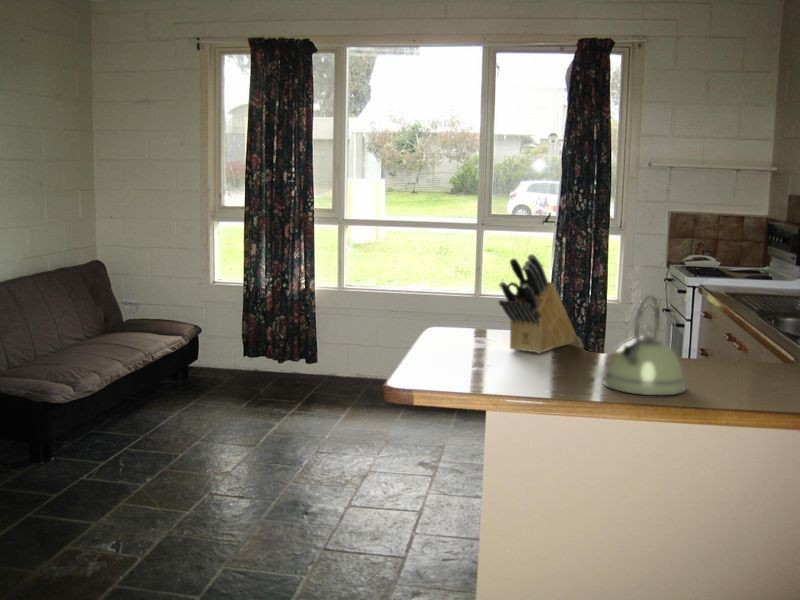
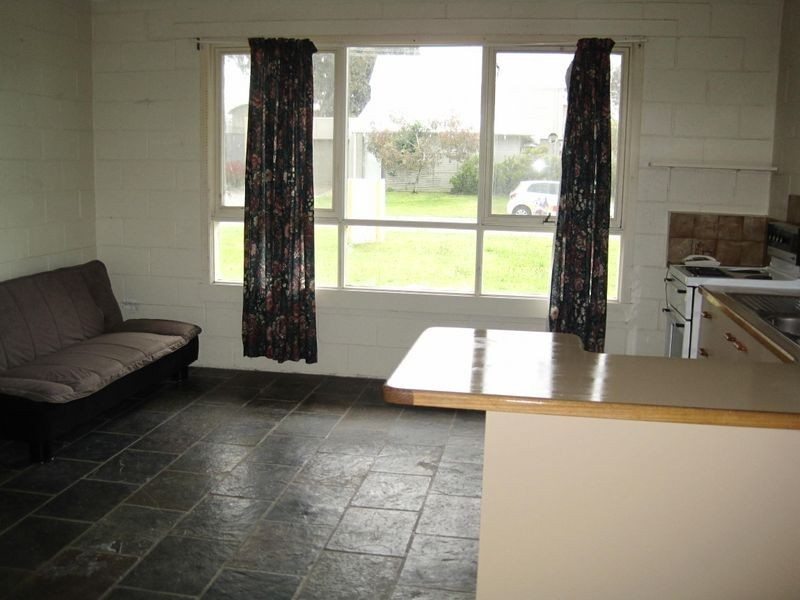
- knife block (538, 300)
- kettle (644, 341)
